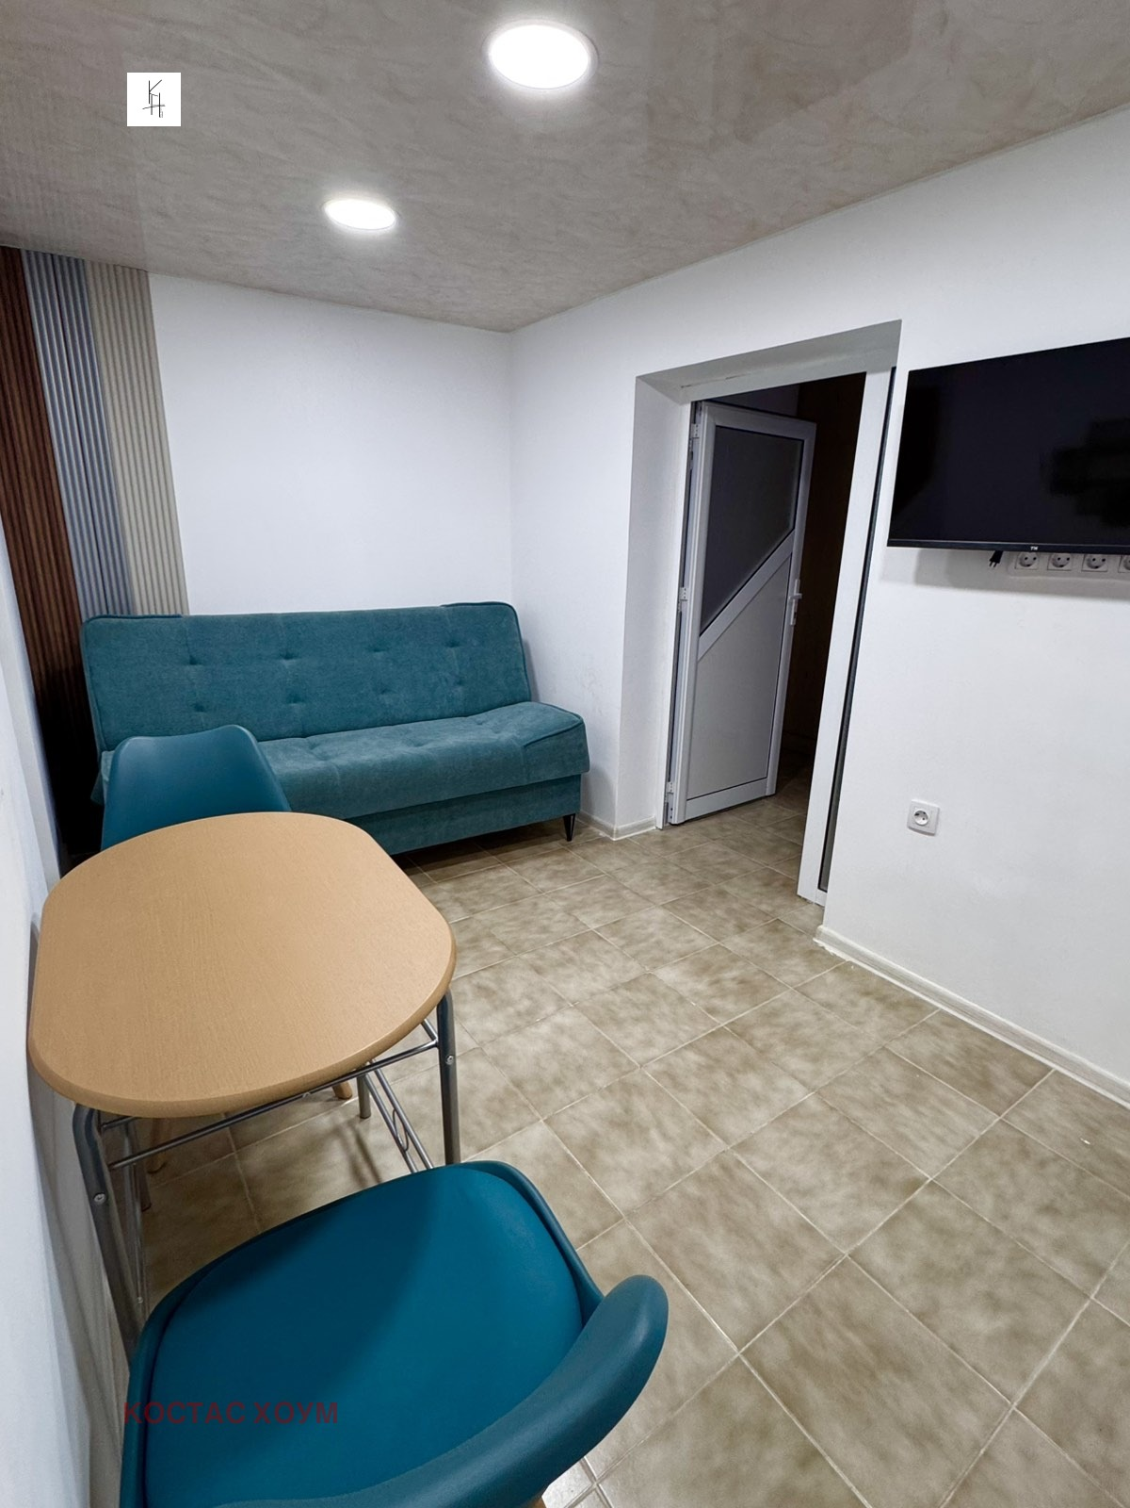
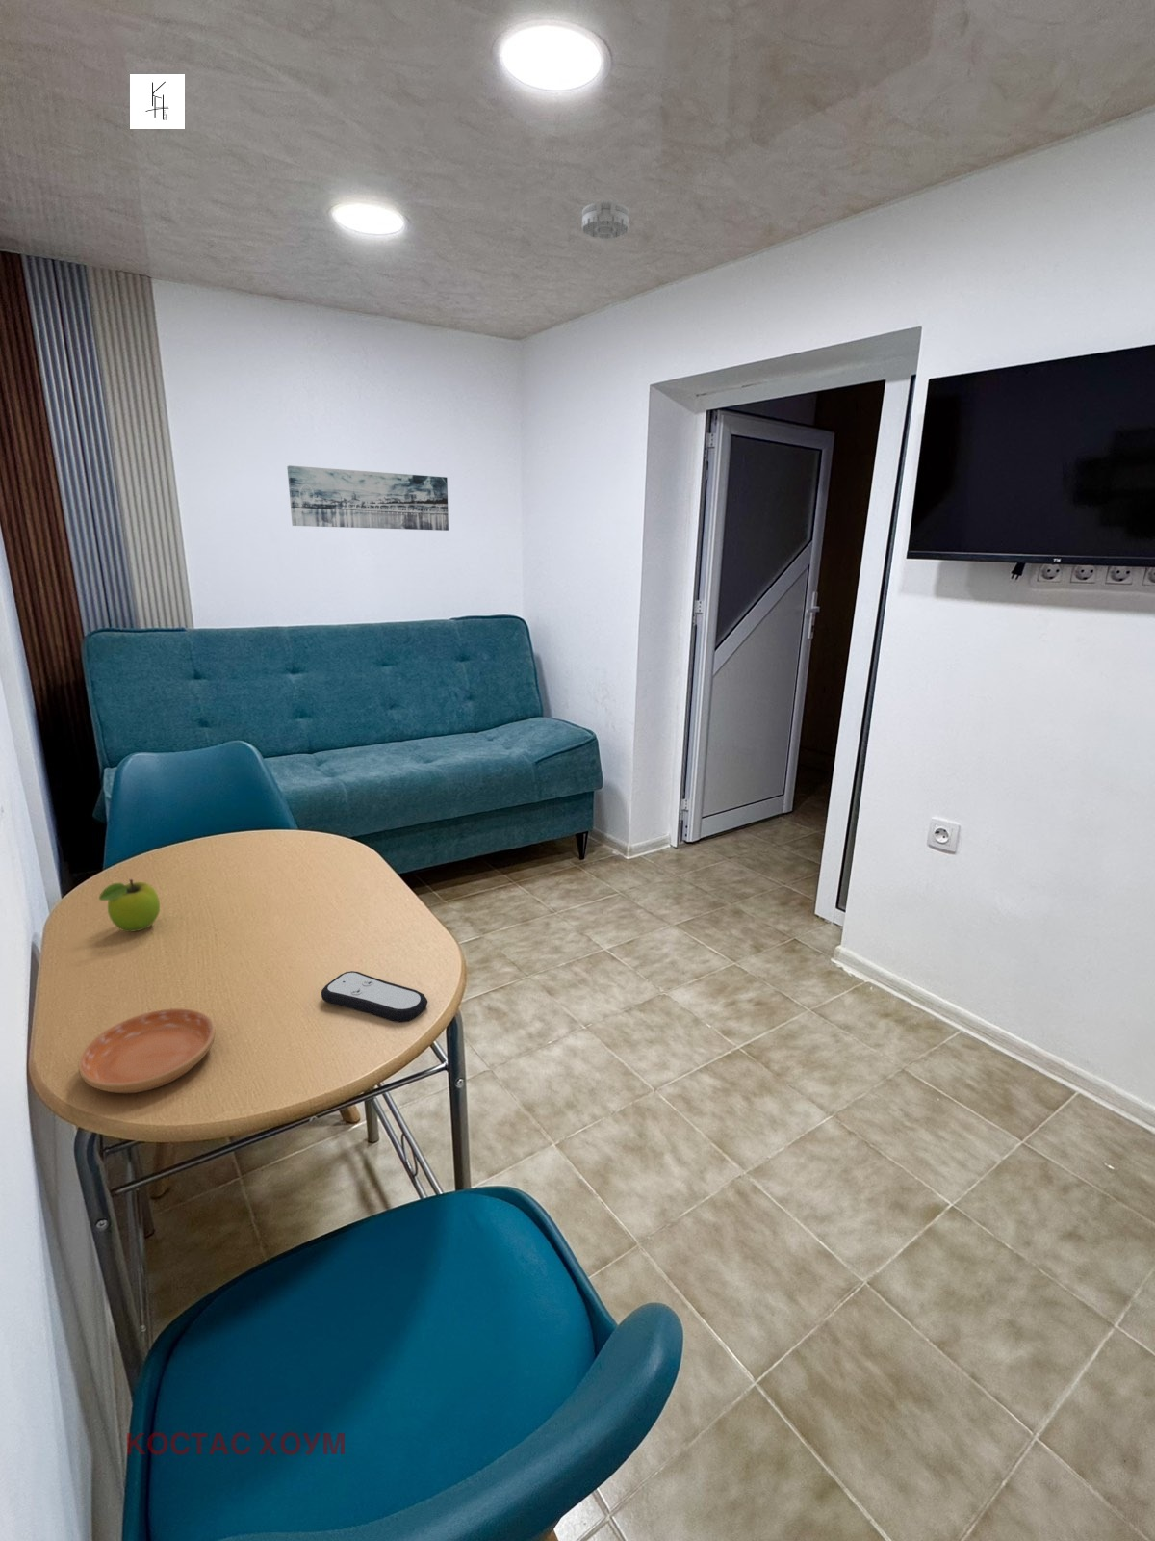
+ smoke detector (605, 218)
+ remote control (375, 996)
+ fruit (130, 904)
+ wall art (372, 500)
+ saucer (150, 1052)
